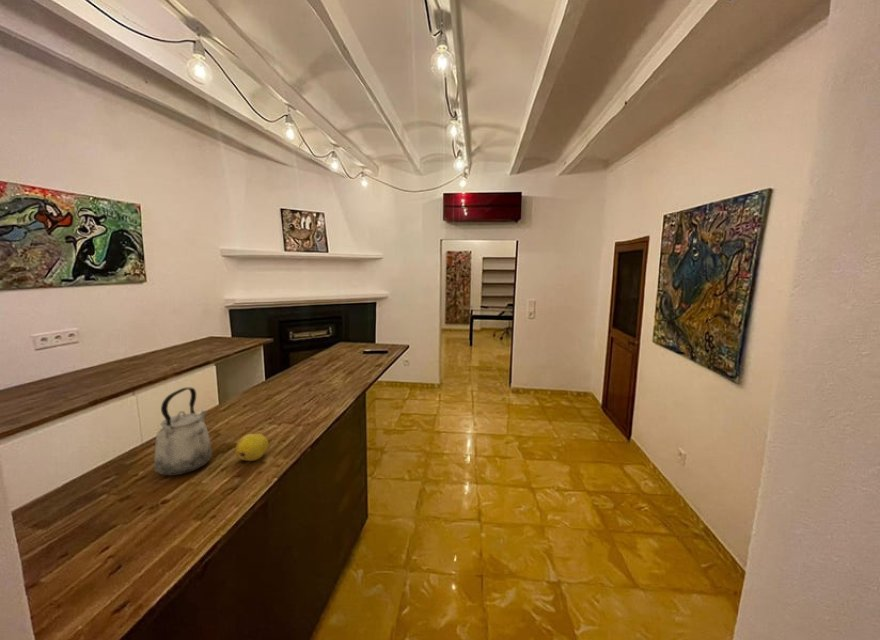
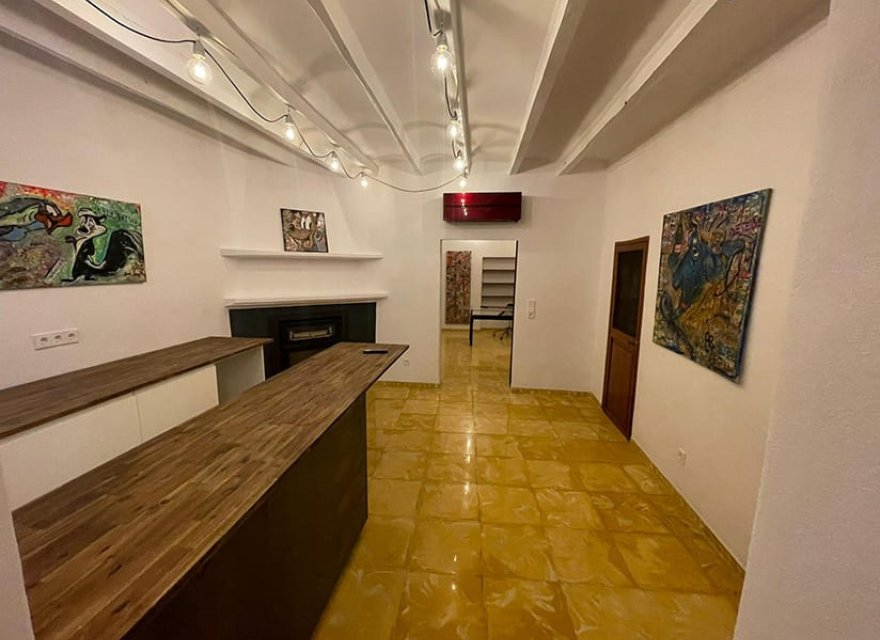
- fruit (250, 447)
- kettle (187, 425)
